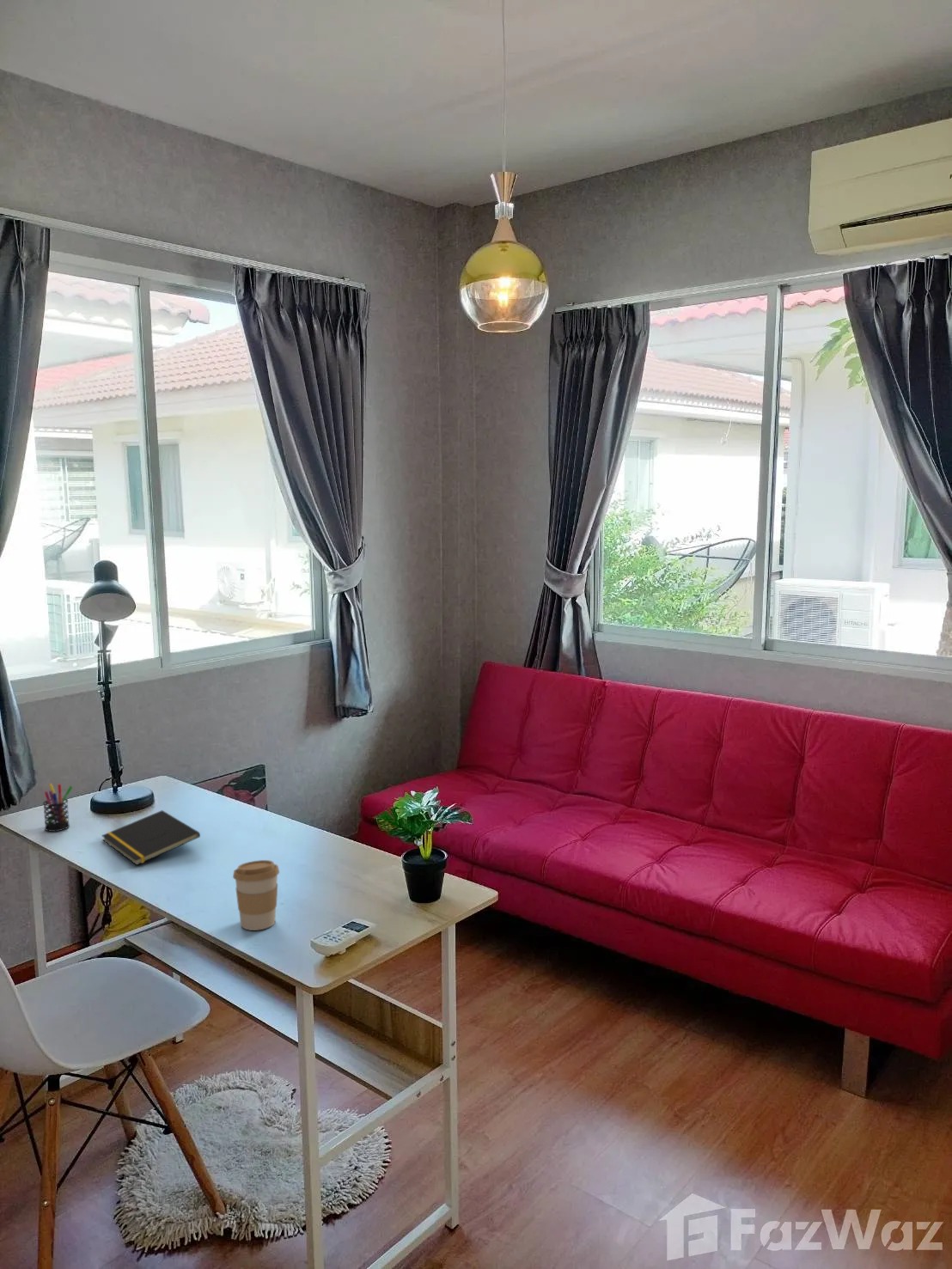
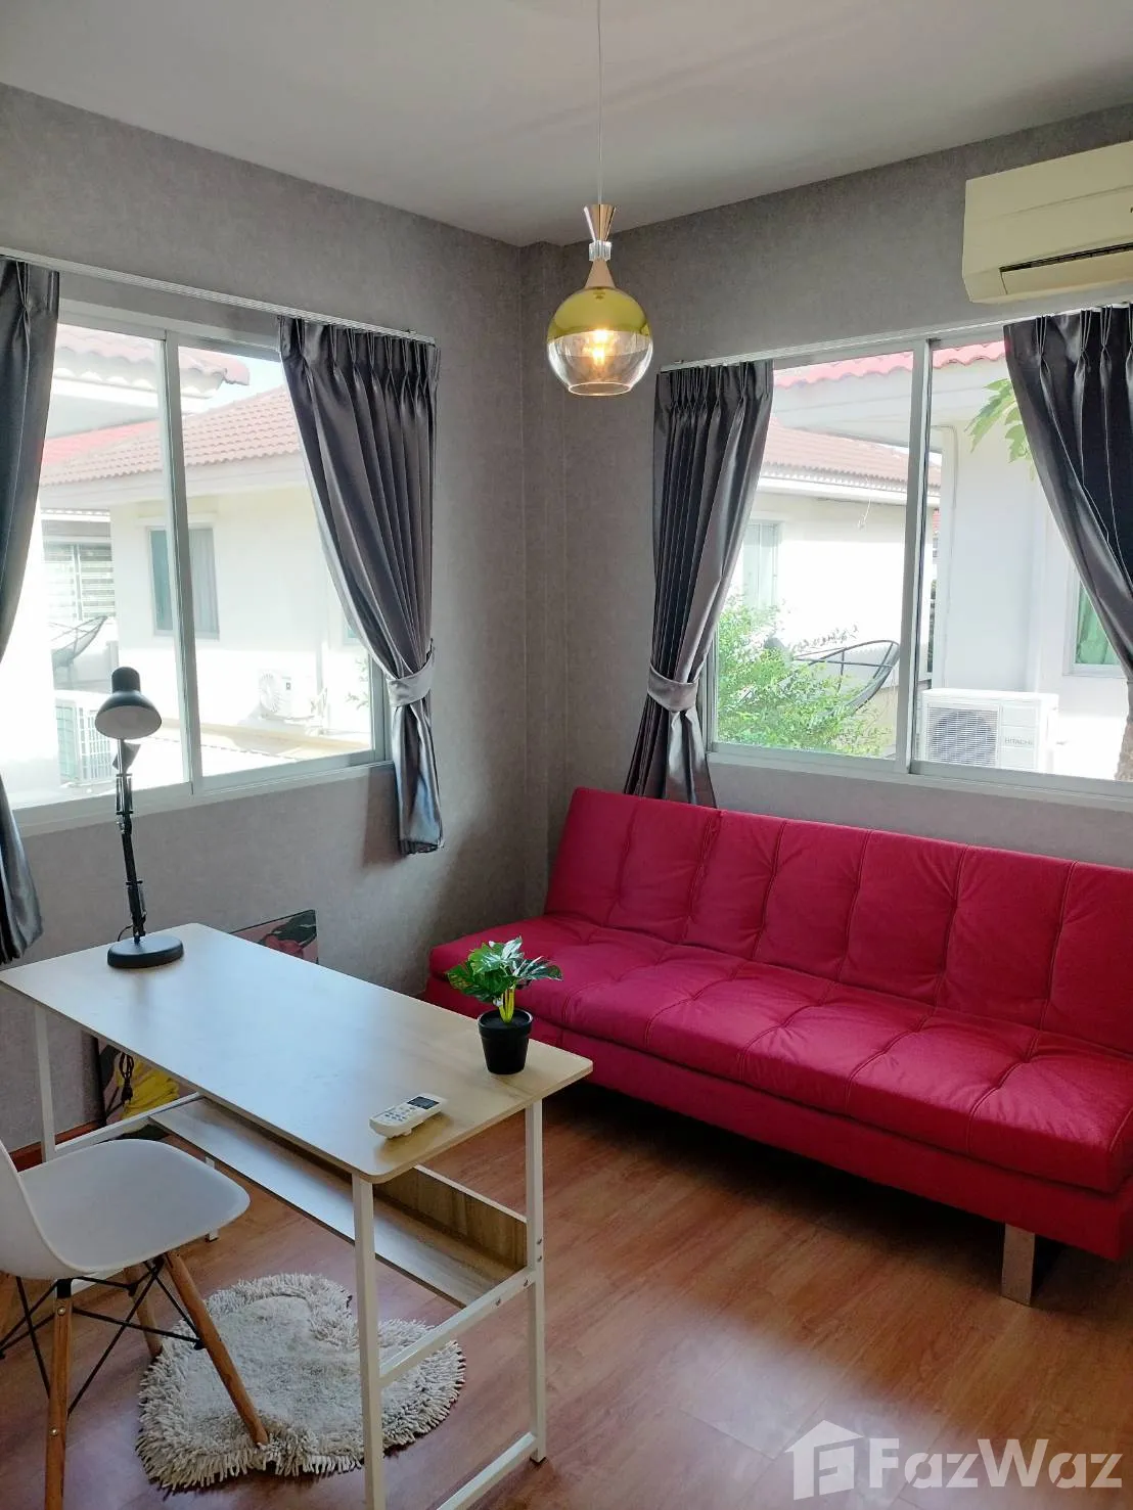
- coffee cup (257, 893)
- pen holder (58, 804)
- notepad (150, 836)
